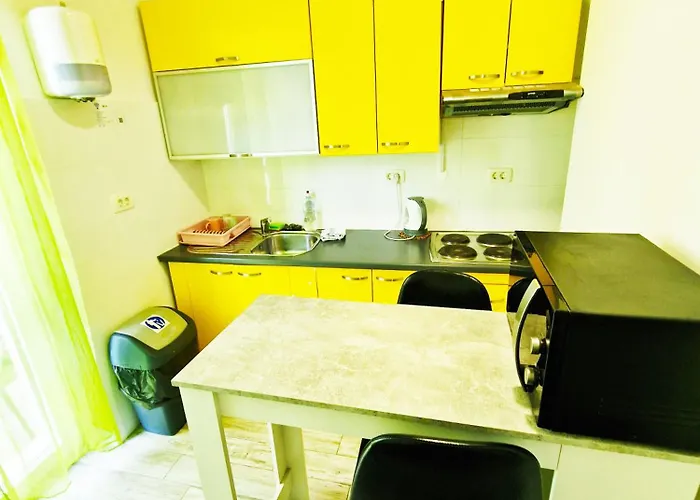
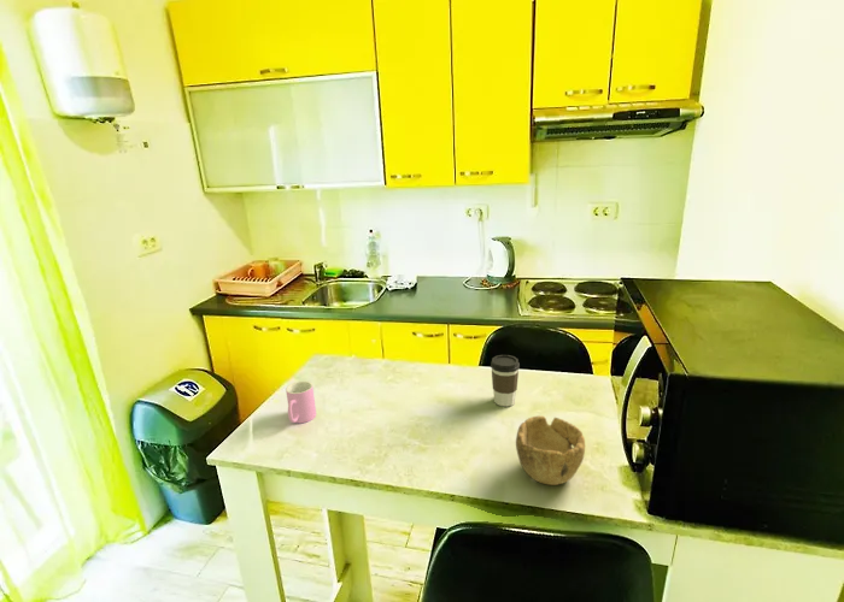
+ coffee cup (504, 380)
+ bowl (549, 453)
+ cup (298, 405)
